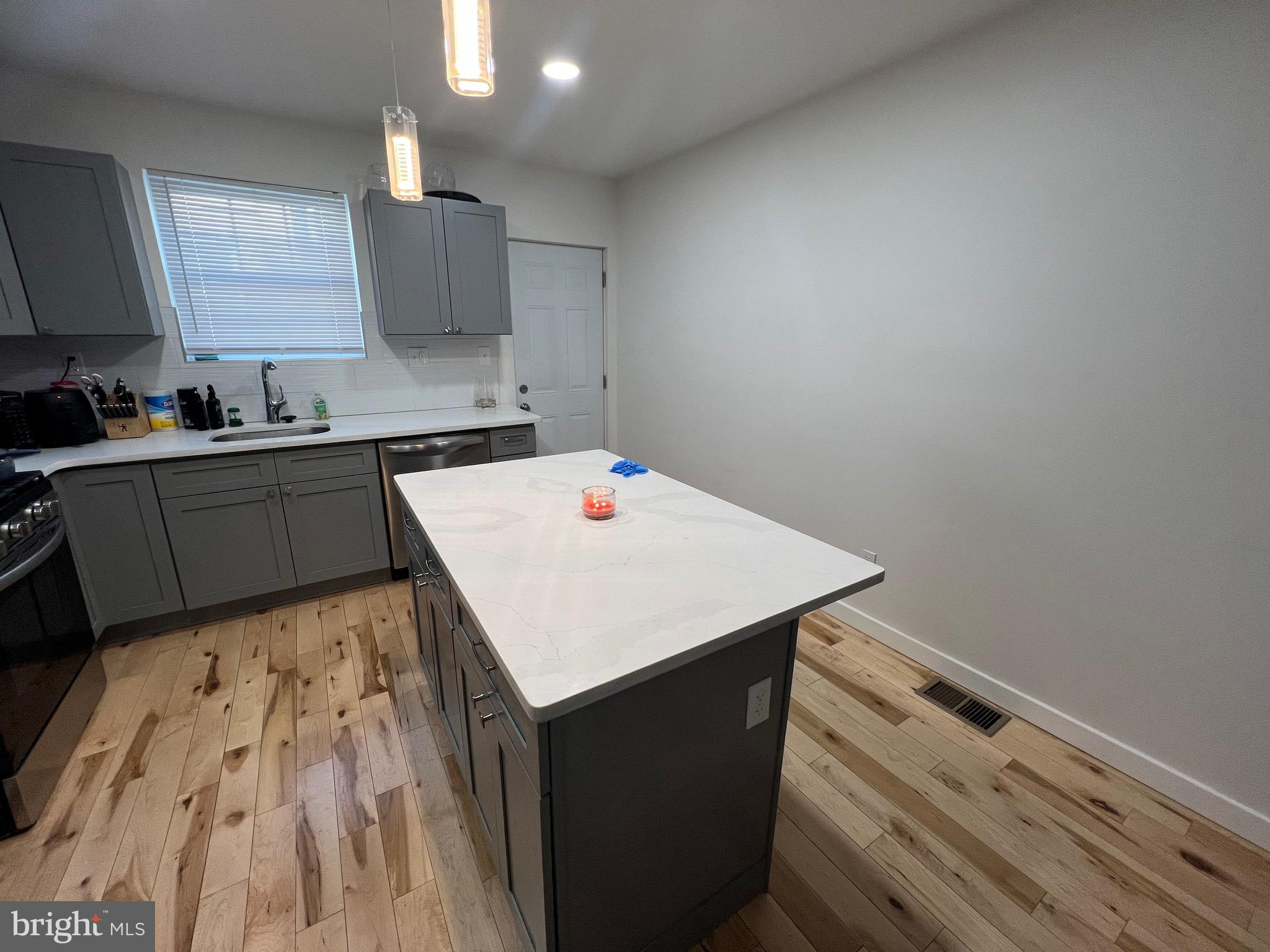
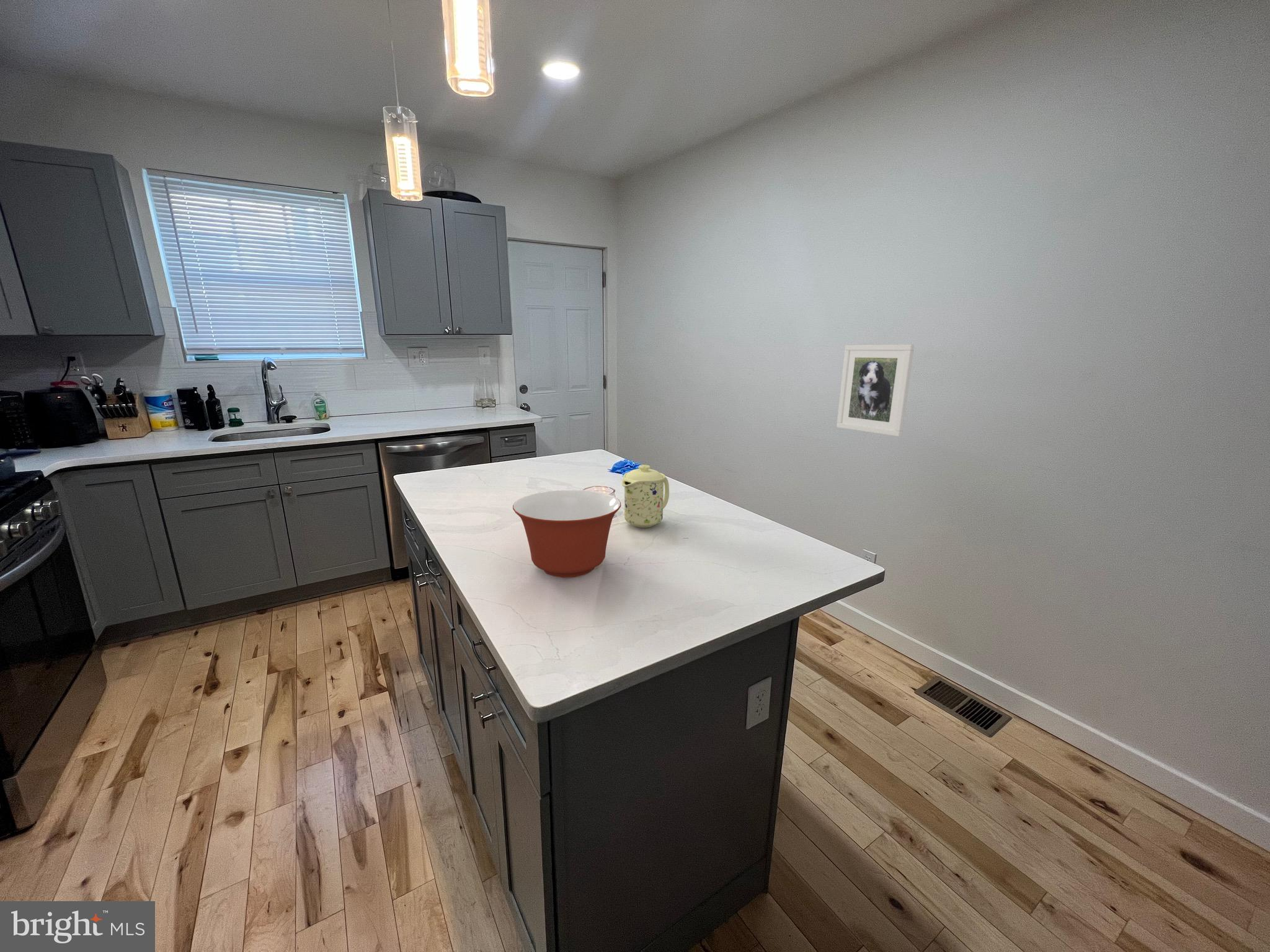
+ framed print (872, 389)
+ mug (646, 495)
+ mixing bowl (568, 535)
